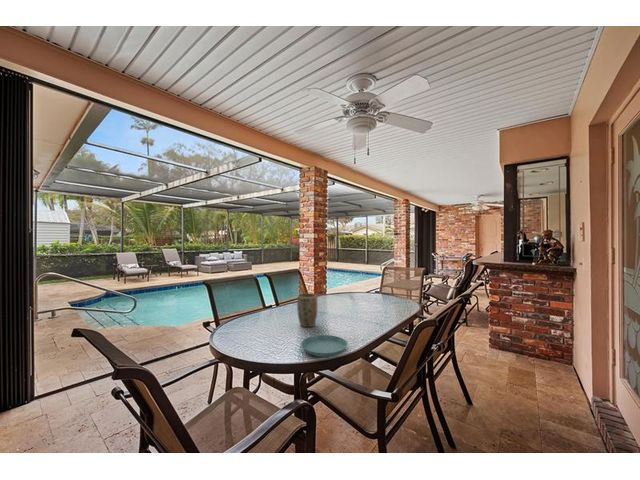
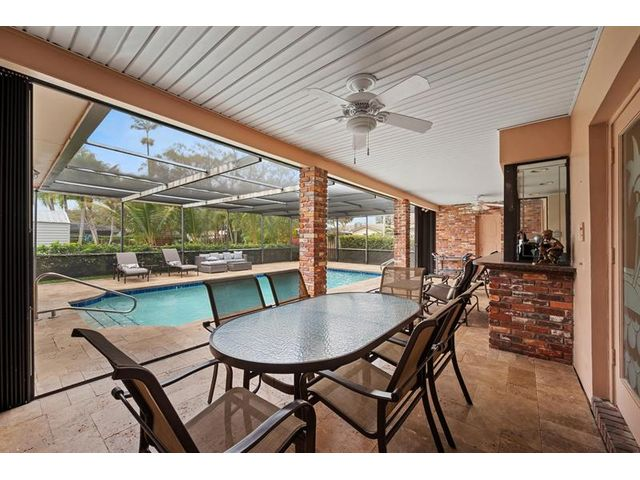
- saucer (324, 346)
- plant pot (307, 309)
